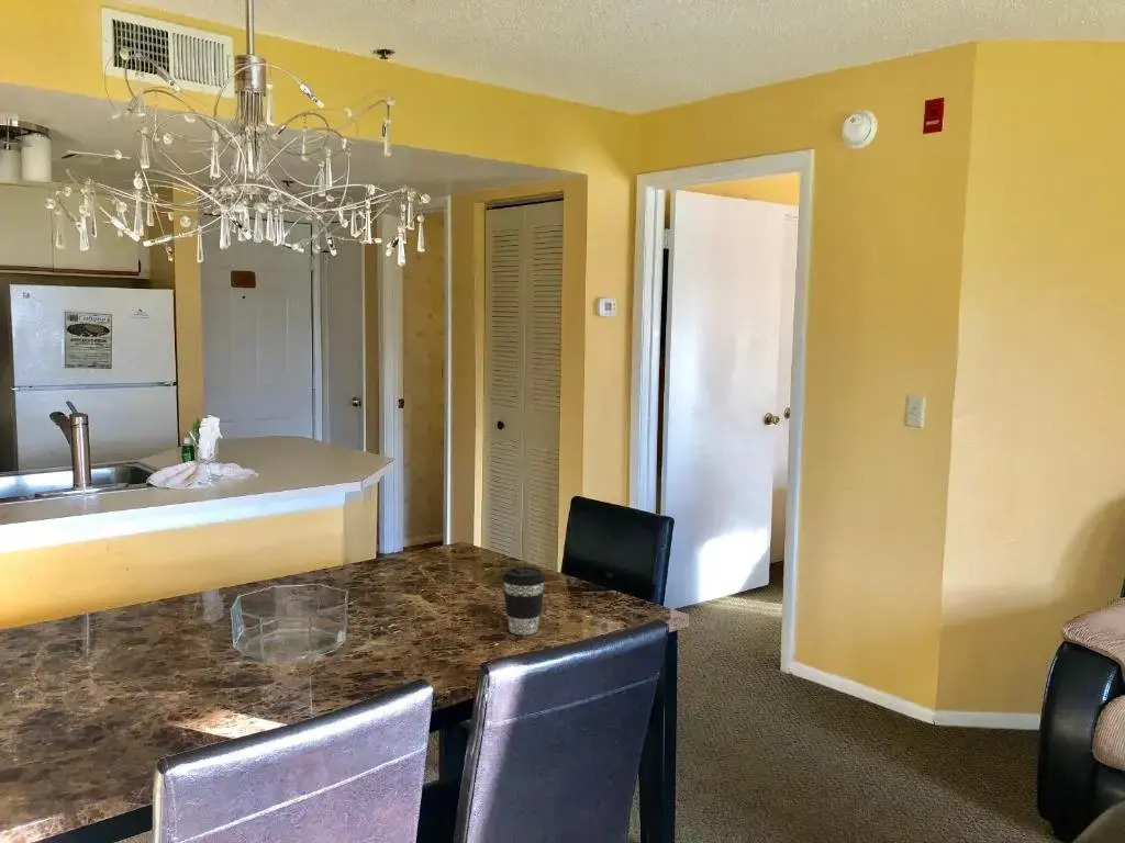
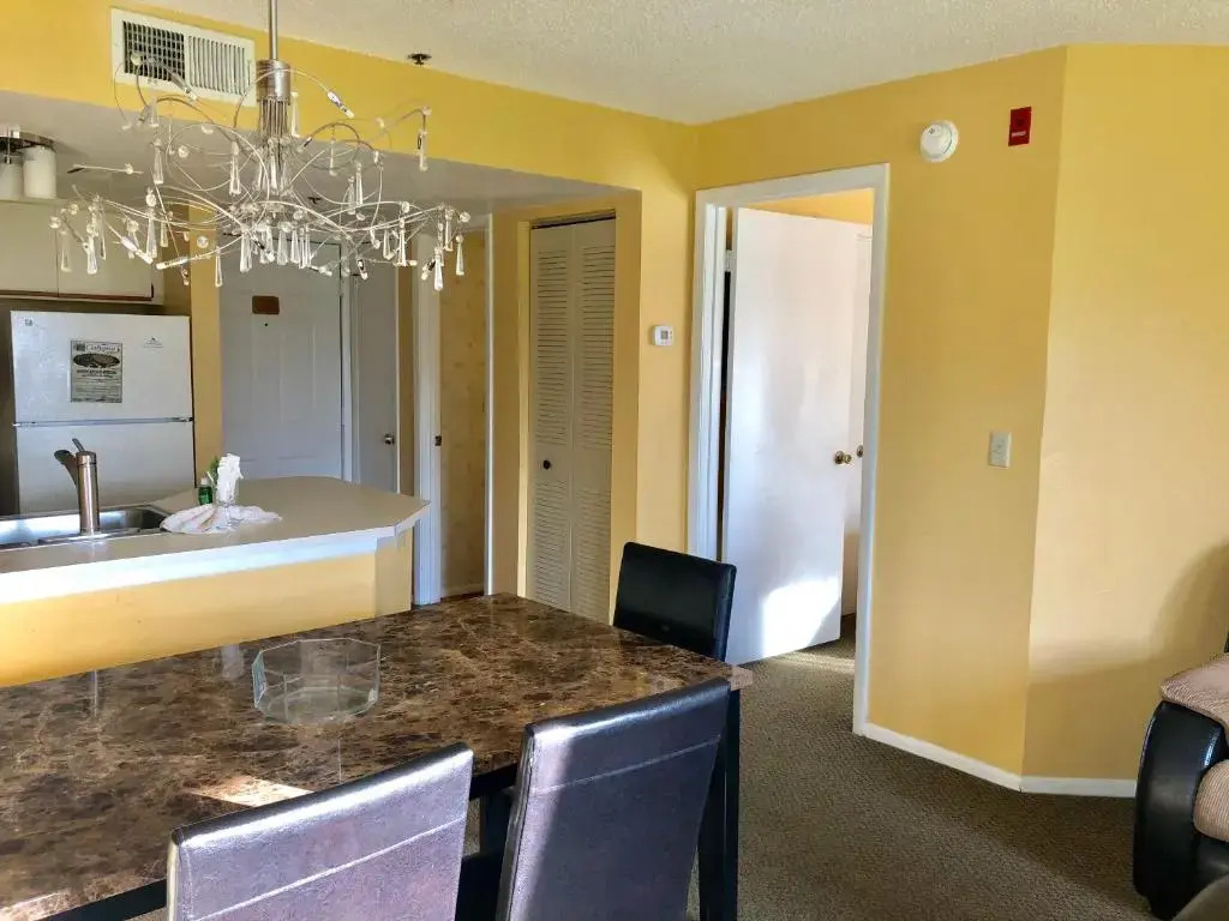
- coffee cup (523, 600)
